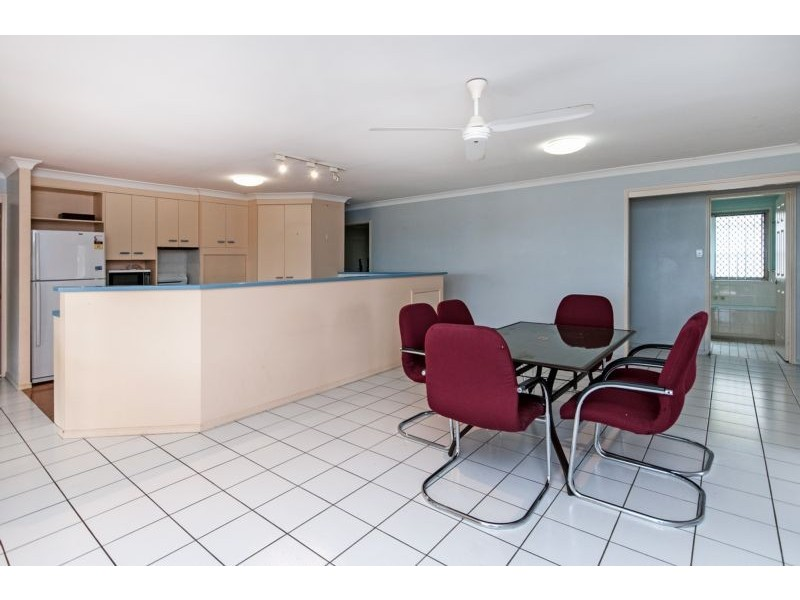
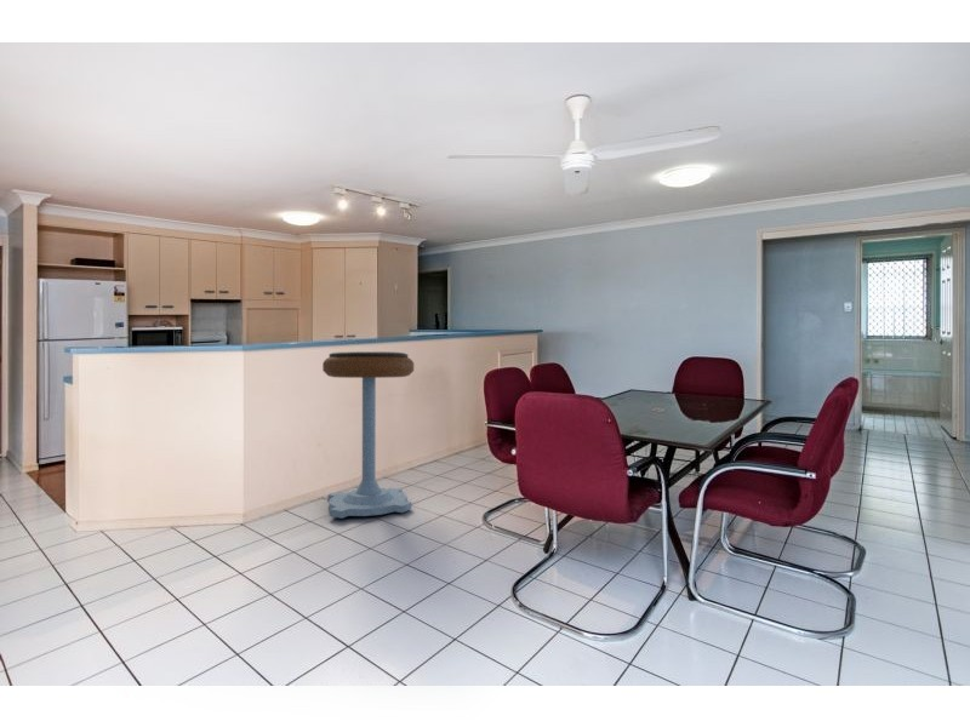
+ bar stool (369, 428)
